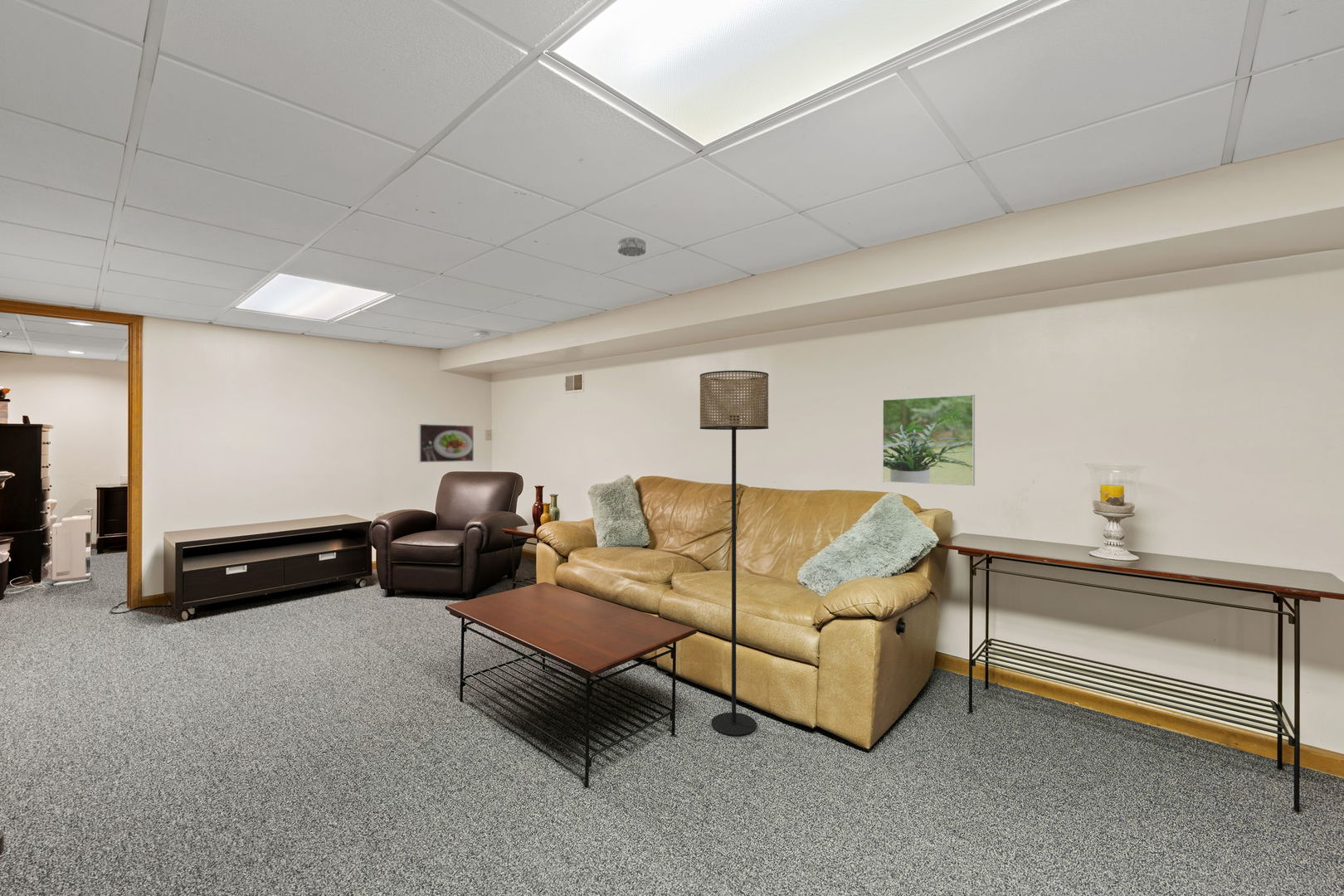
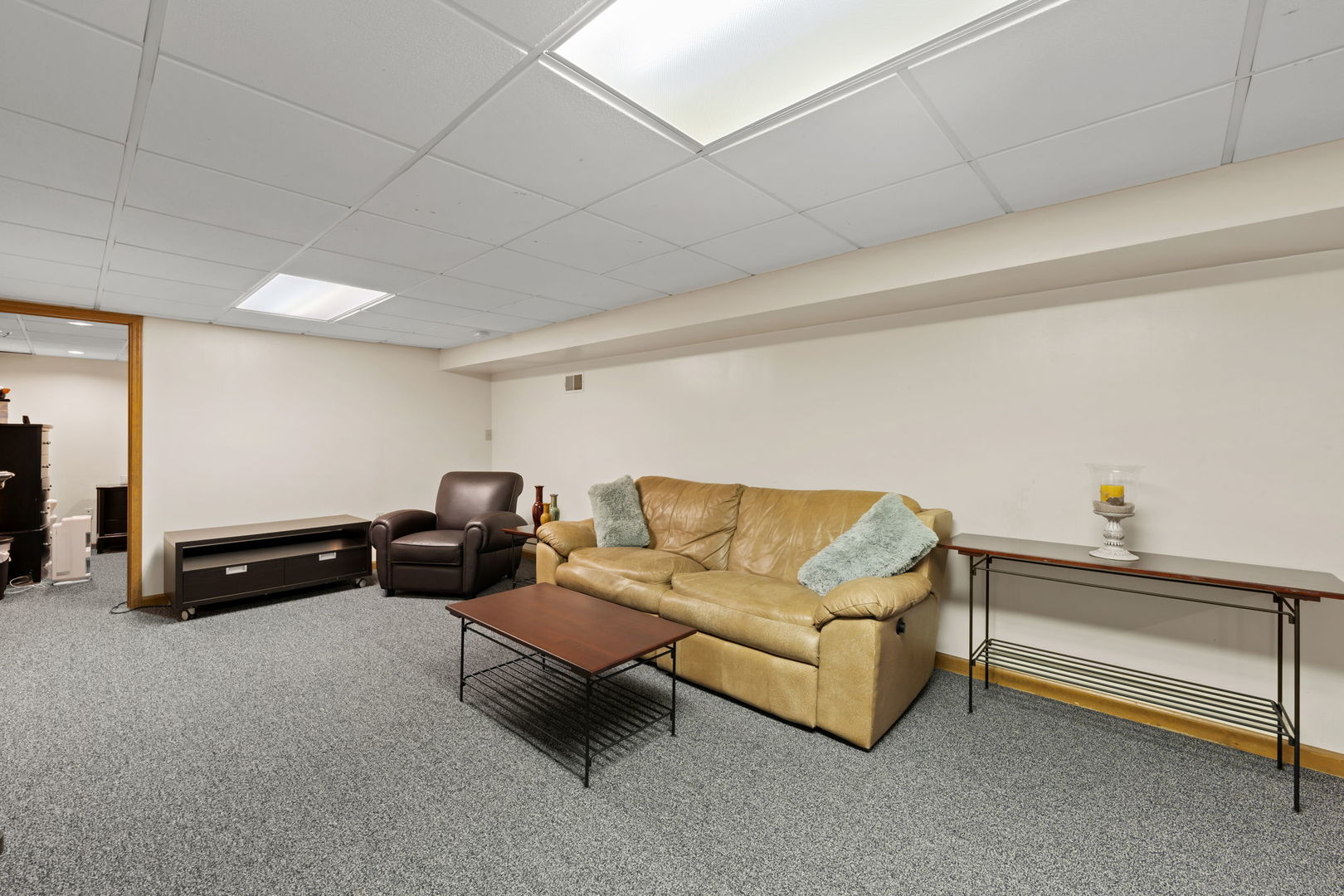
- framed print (446, 443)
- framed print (926, 441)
- smoke detector (631, 246)
- floor lamp (733, 549)
